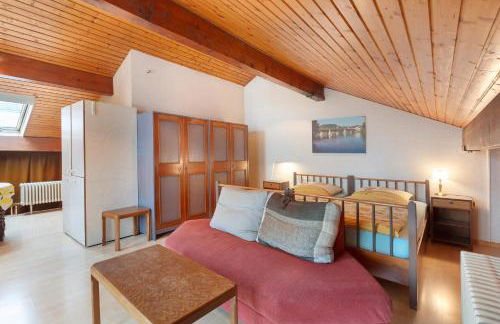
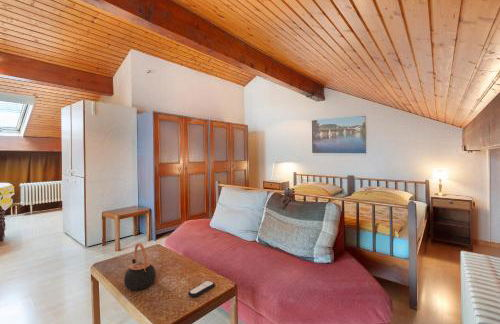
+ teapot (139, 263)
+ remote control (201, 288)
